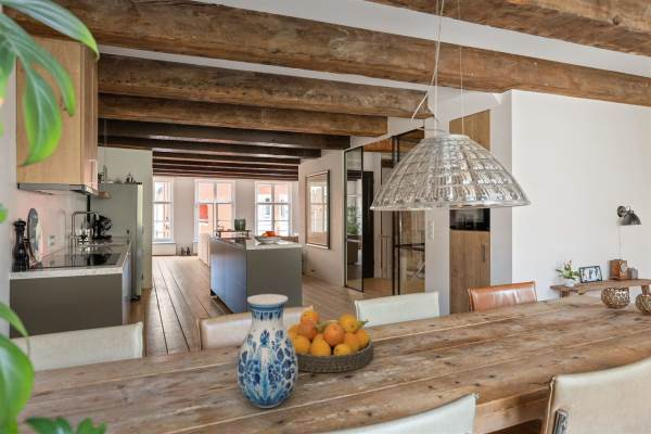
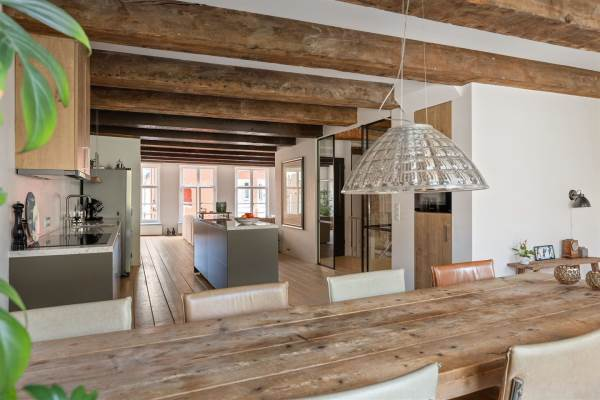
- vase (267, 349)
- fruit bowl (326, 334)
